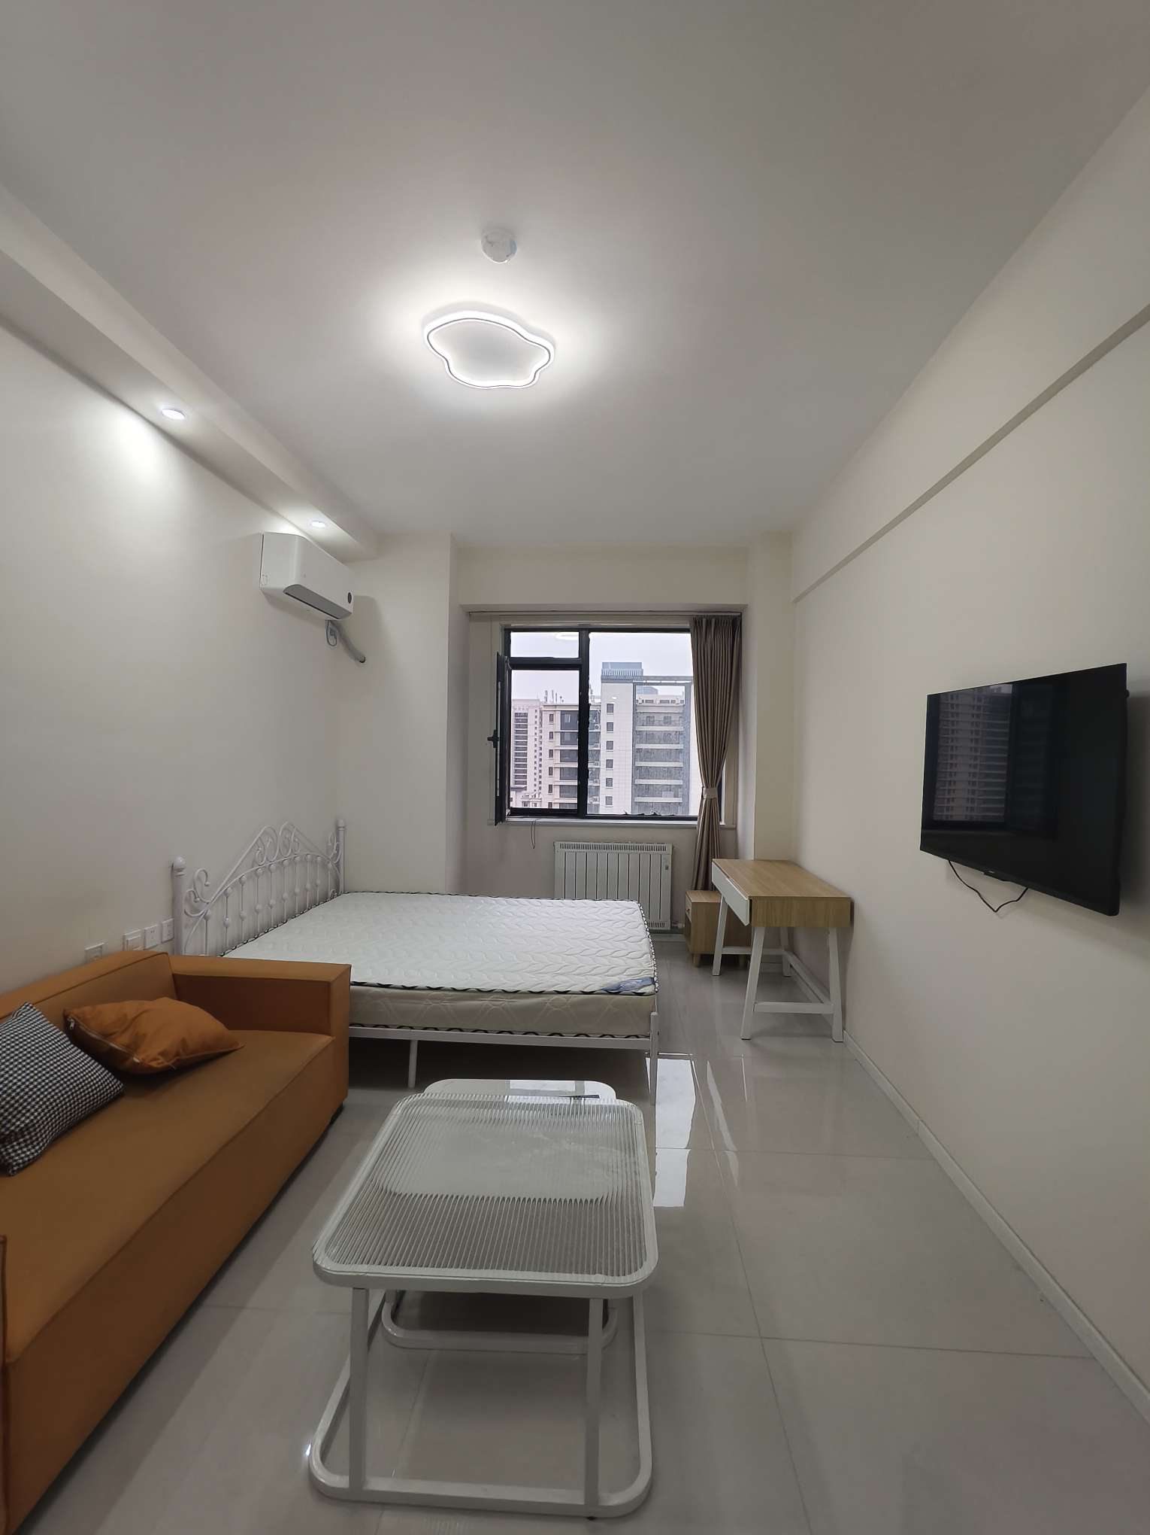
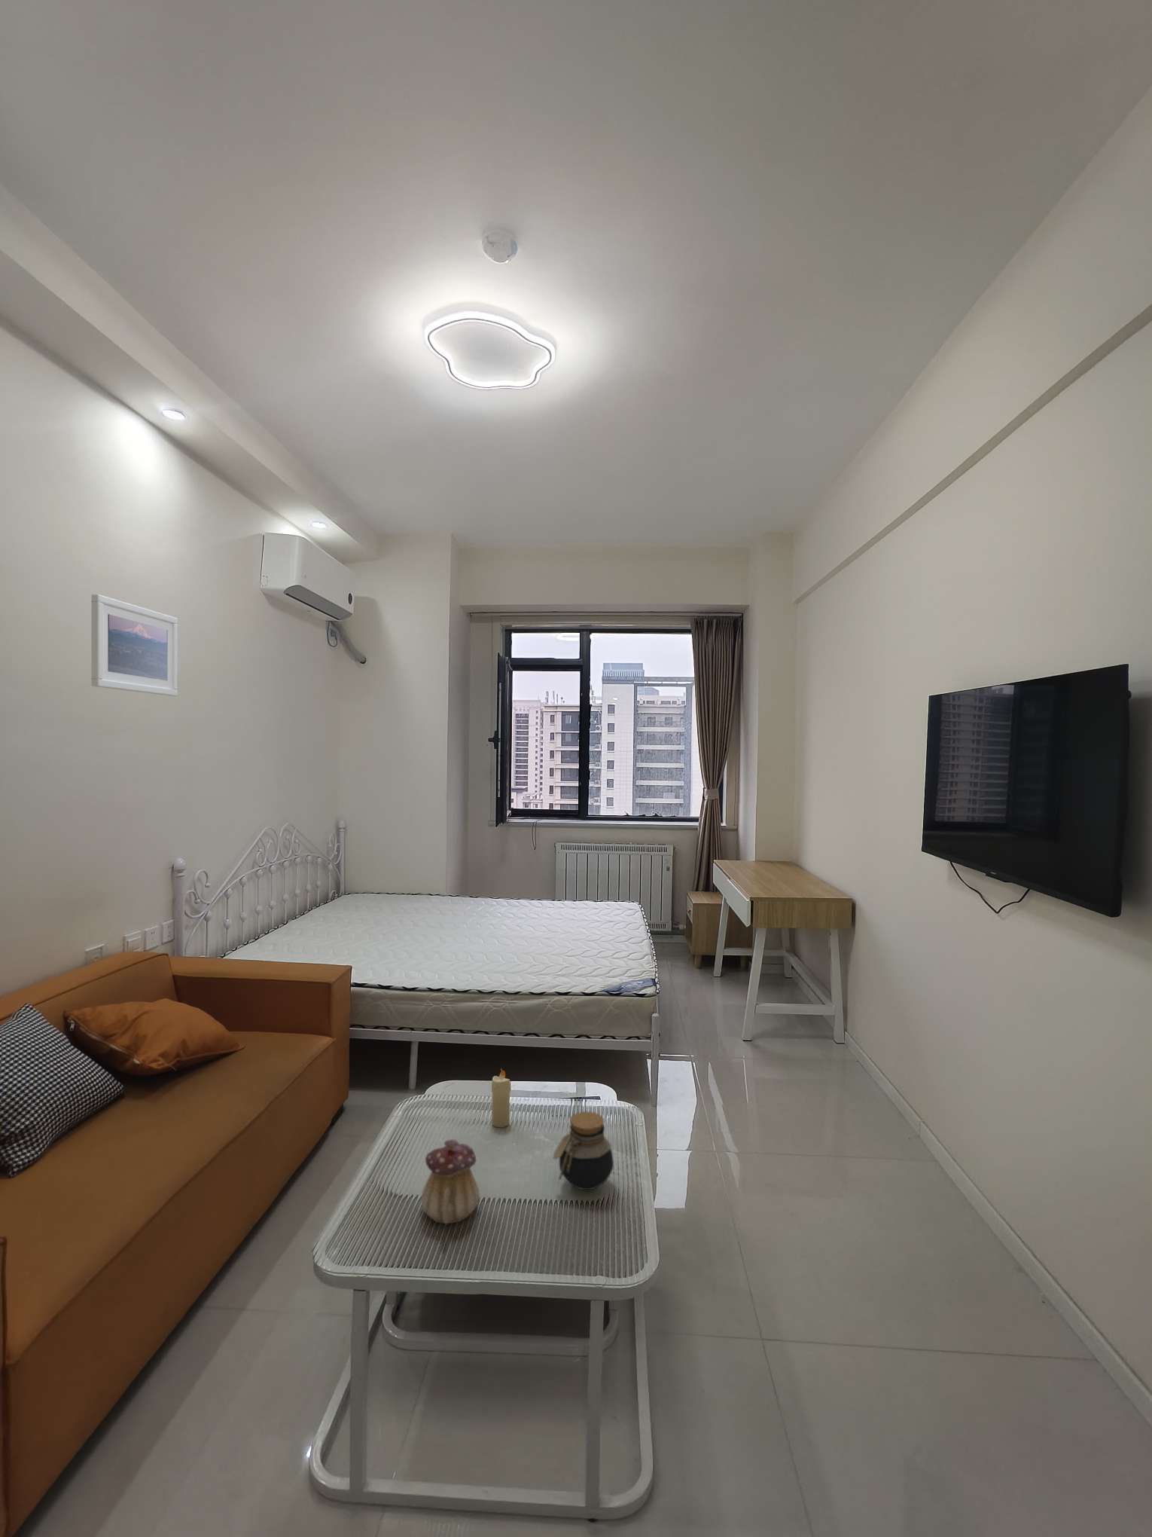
+ candle (501, 1095)
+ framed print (138, 649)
+ jar (583, 1152)
+ teapot (450, 1176)
